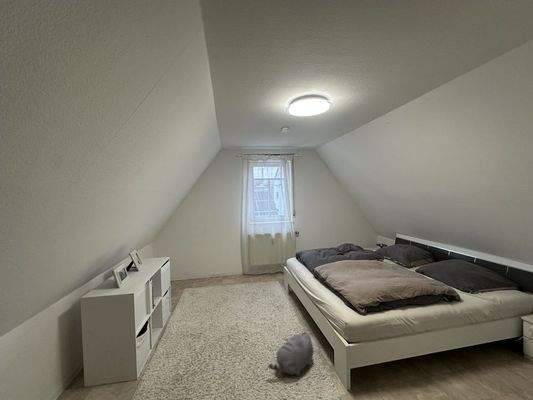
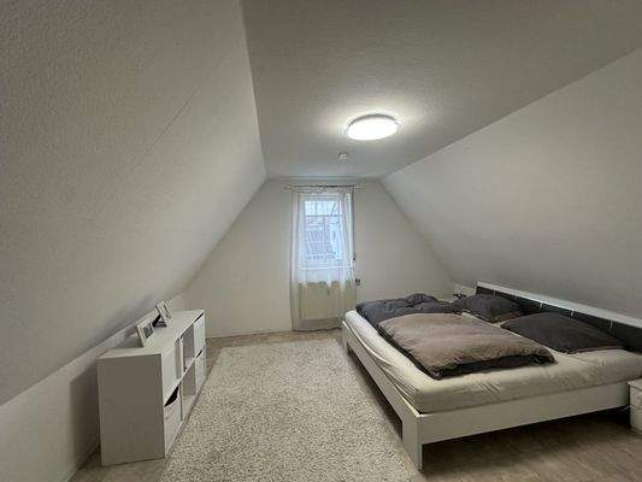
- plush toy (293, 353)
